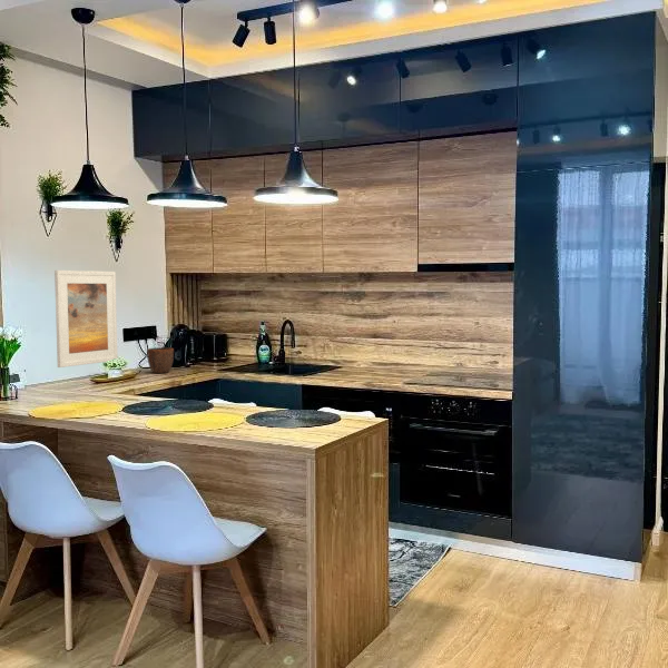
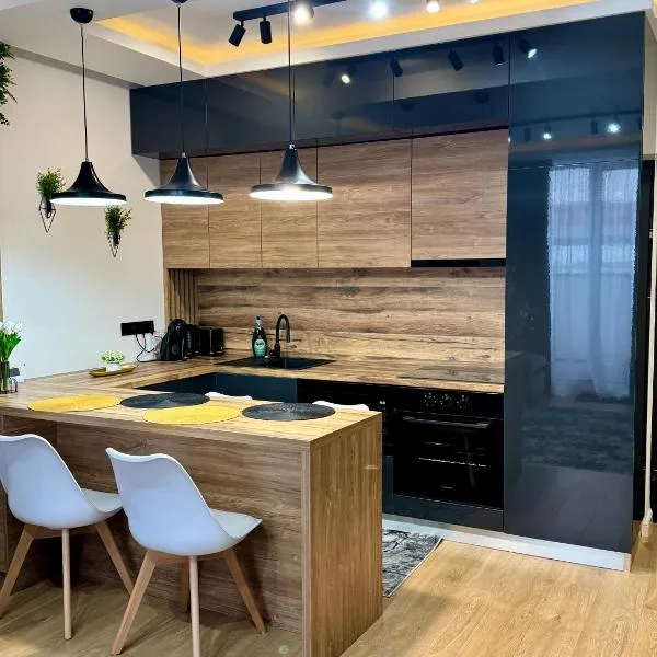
- bowl (160, 360)
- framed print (87, 317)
